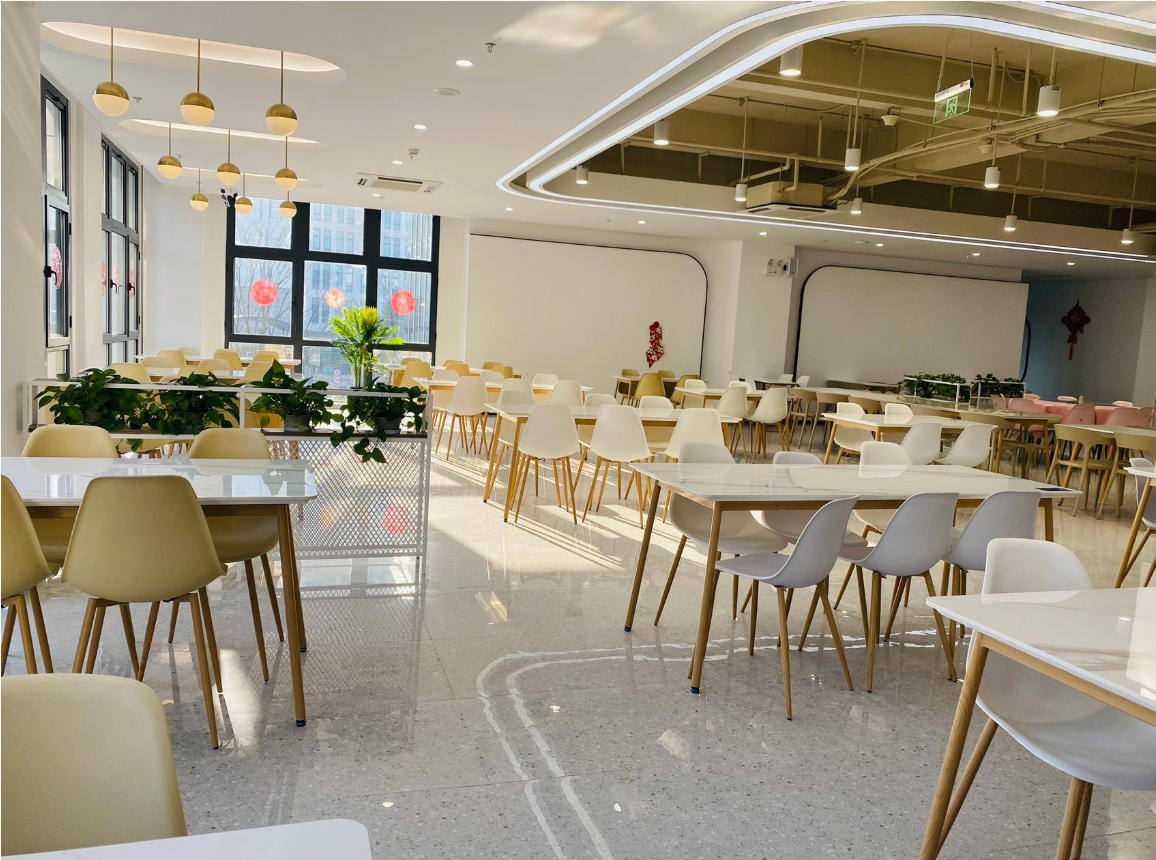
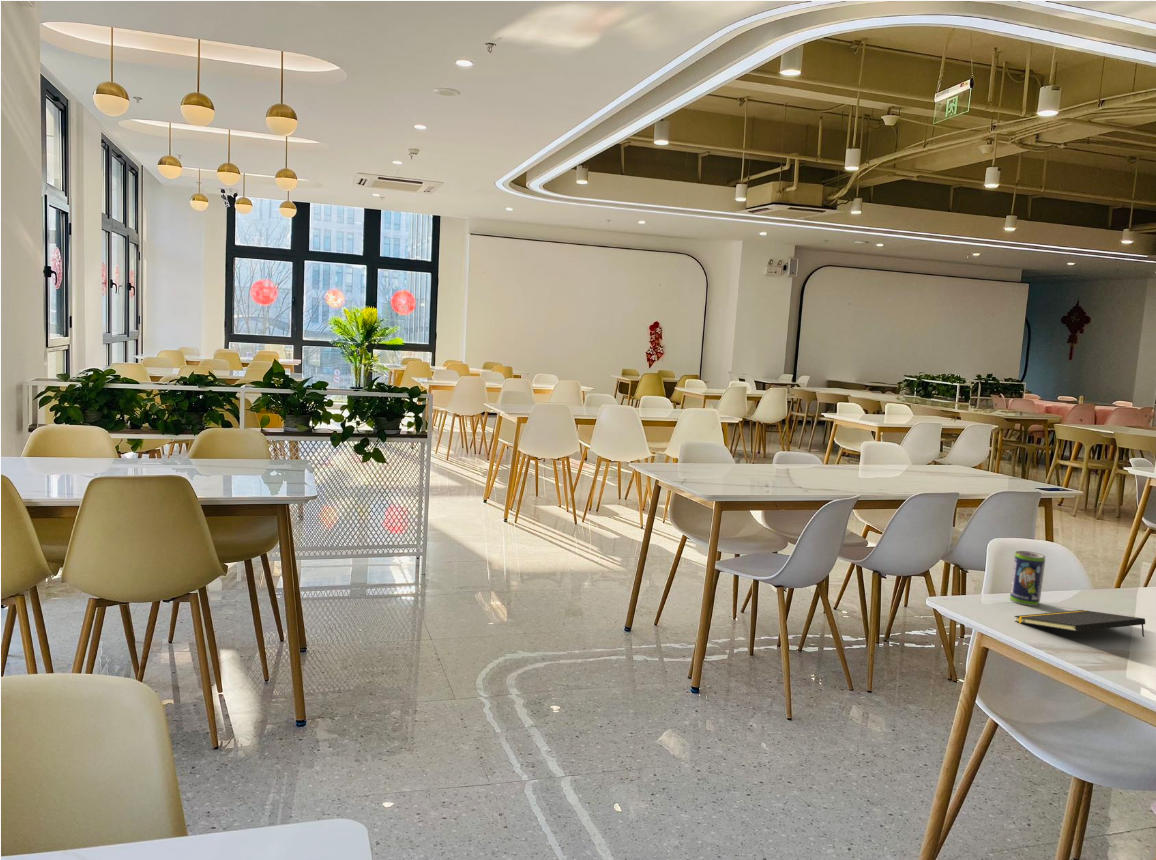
+ notepad (1078, 620)
+ beverage can (1027, 577)
